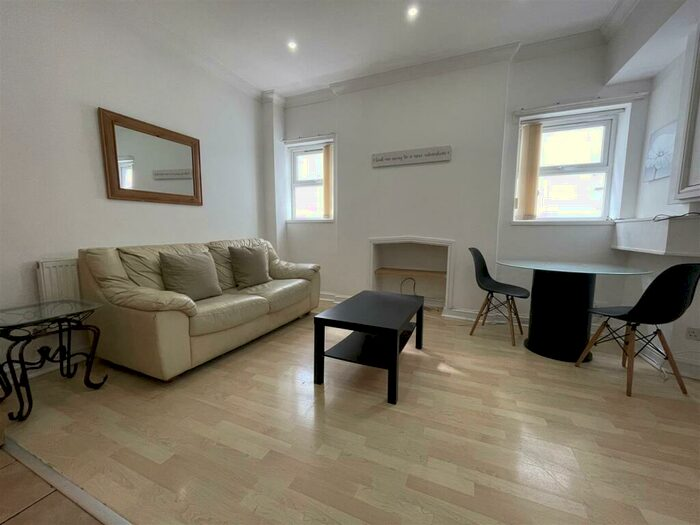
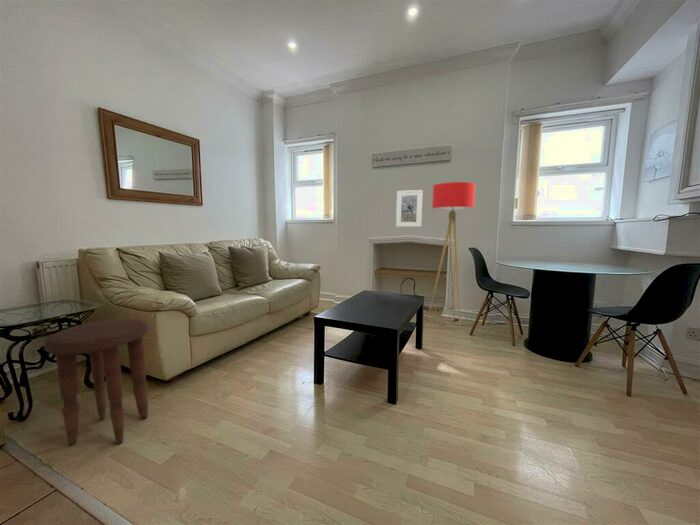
+ floor lamp (451, 255)
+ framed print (409, 208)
+ side table (106, 380)
